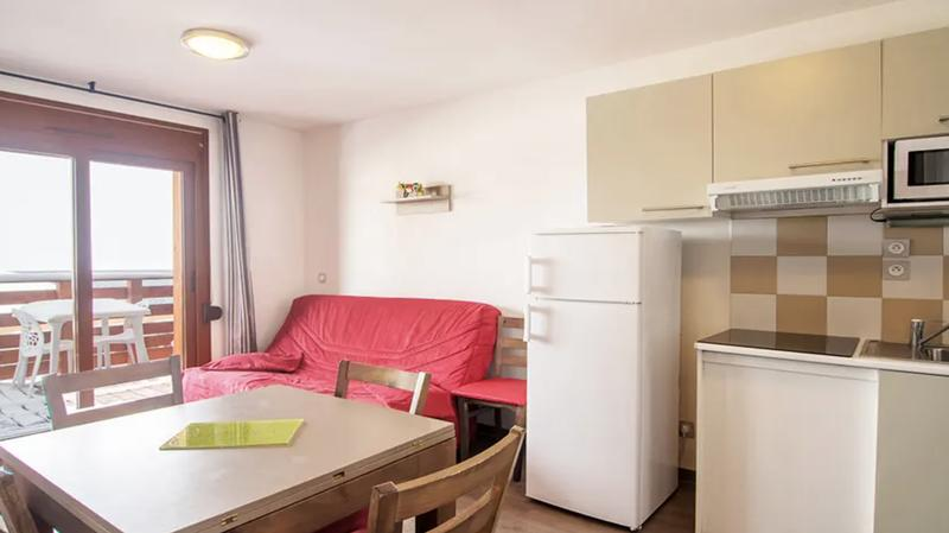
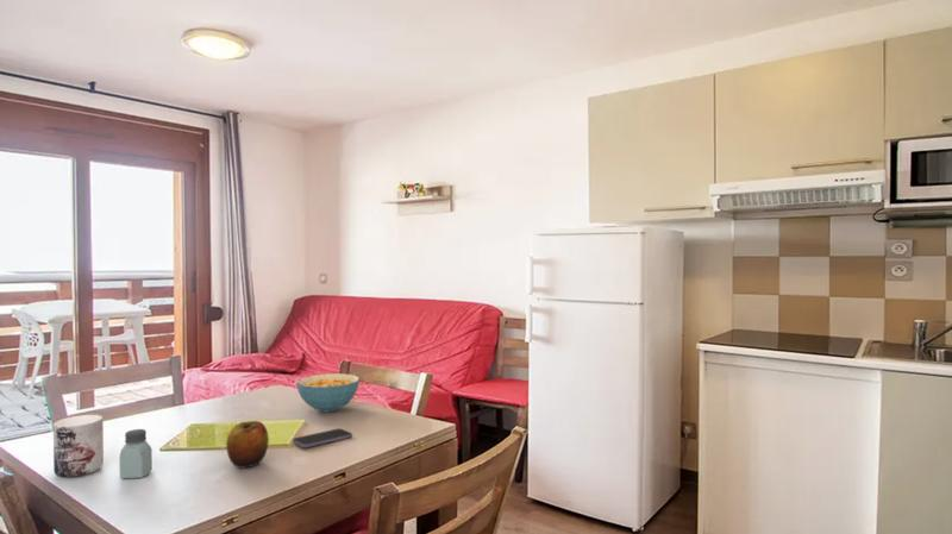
+ cereal bowl (328, 394)
+ smartphone (322, 436)
+ saltshaker (136, 453)
+ apple (248, 444)
+ mug (74, 445)
